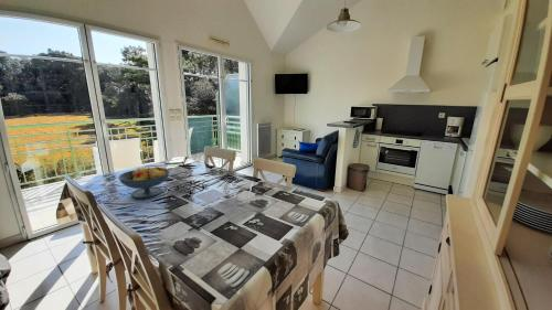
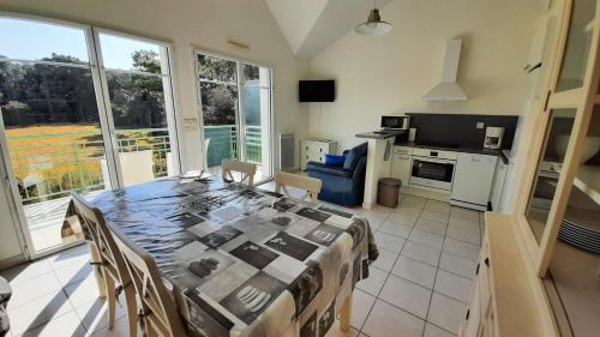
- fruit bowl (146, 180)
